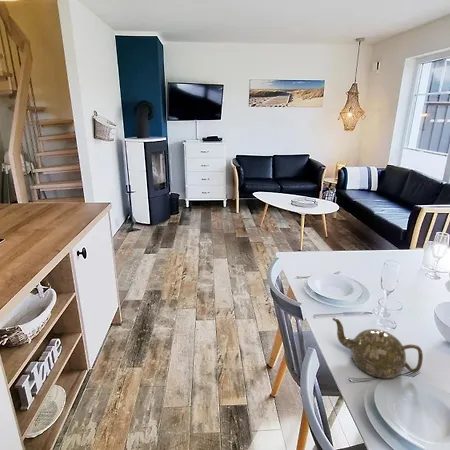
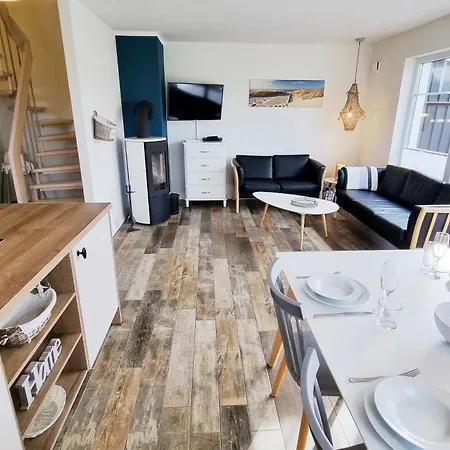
- teapot (374, 345)
